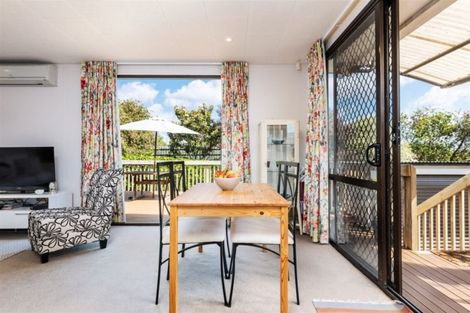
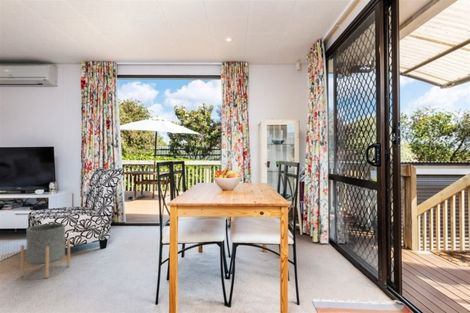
+ planter (46, 249)
